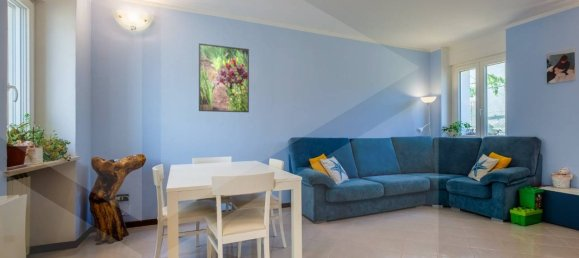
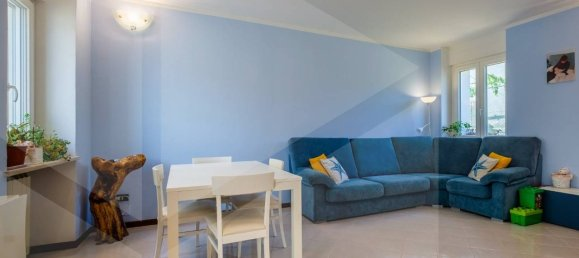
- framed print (224, 79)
